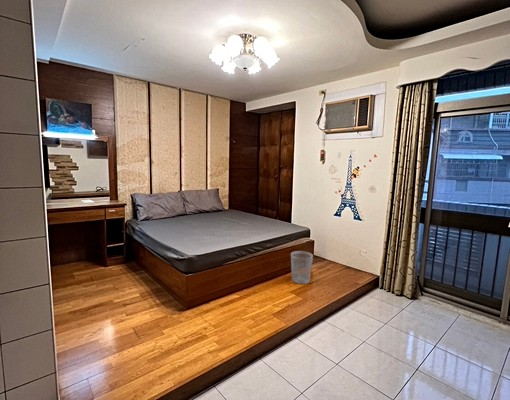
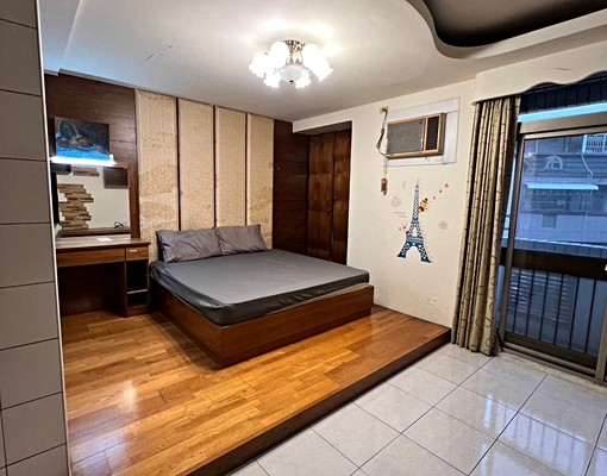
- wastebasket (300, 267)
